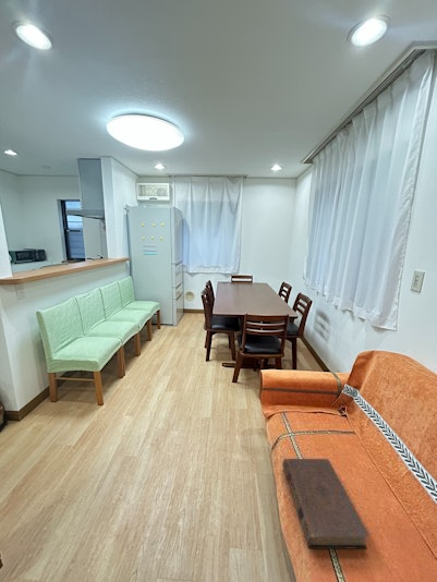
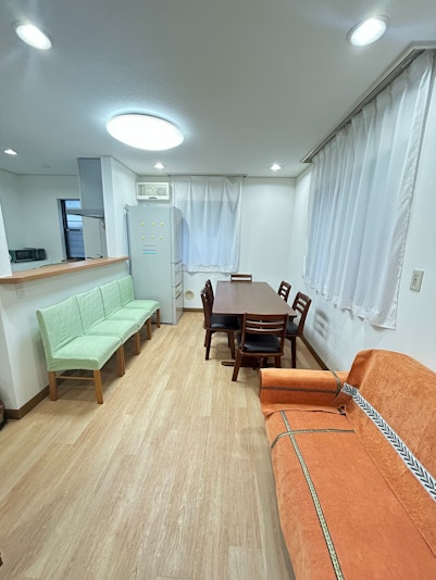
- book (318, 497)
